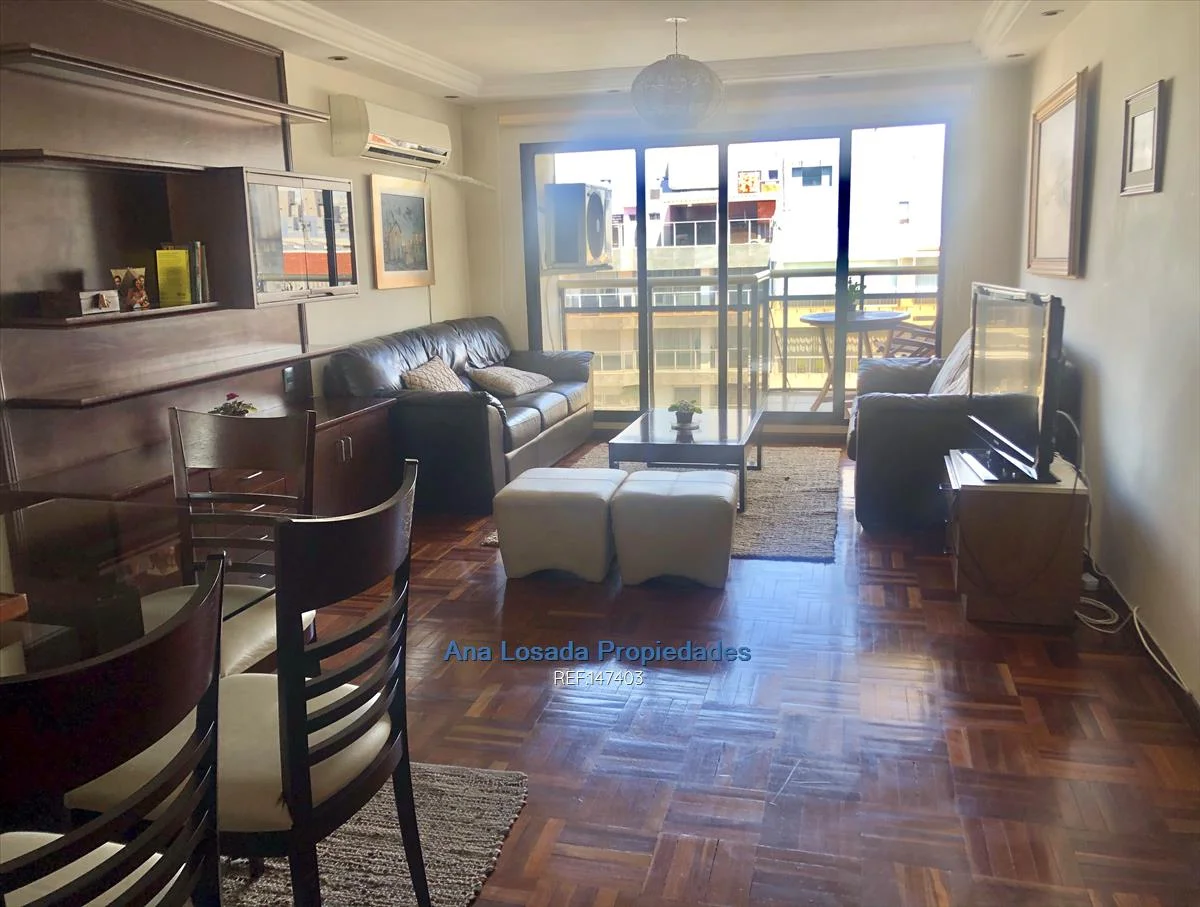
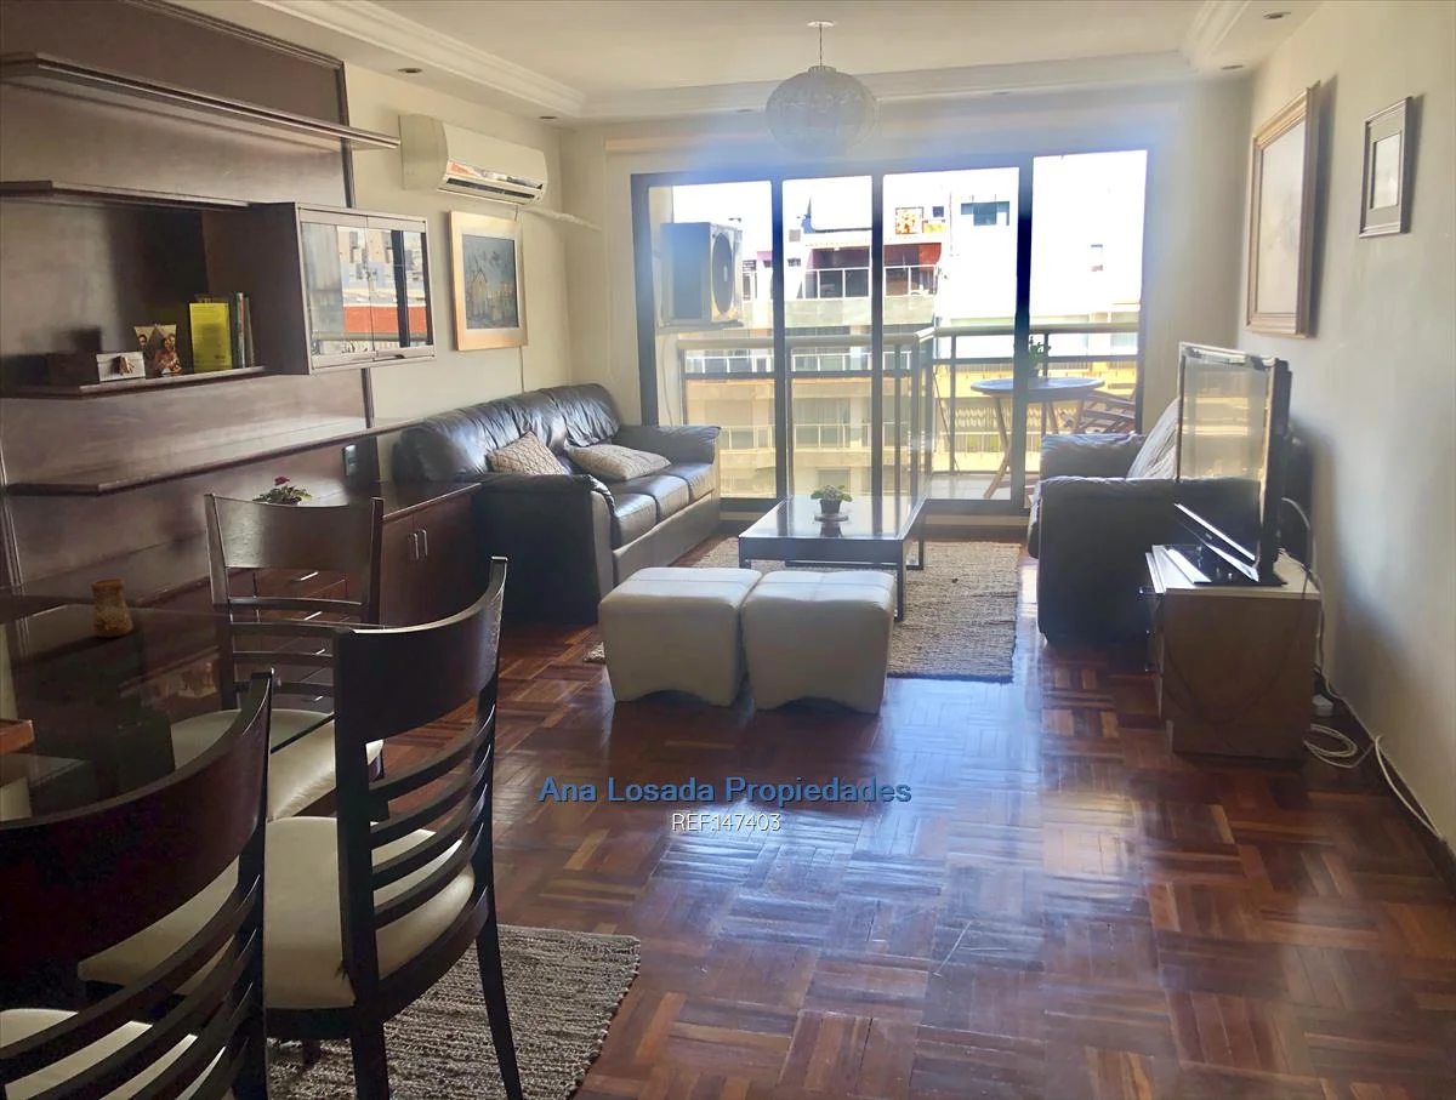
+ cup (110, 608)
